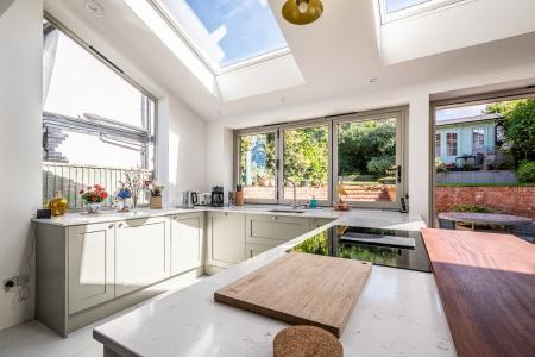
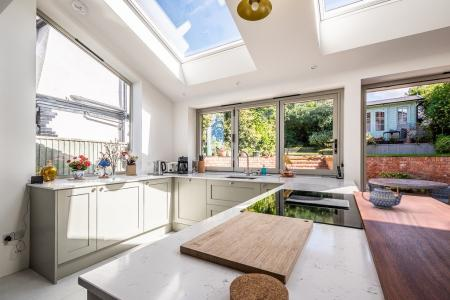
+ teapot (382, 196)
